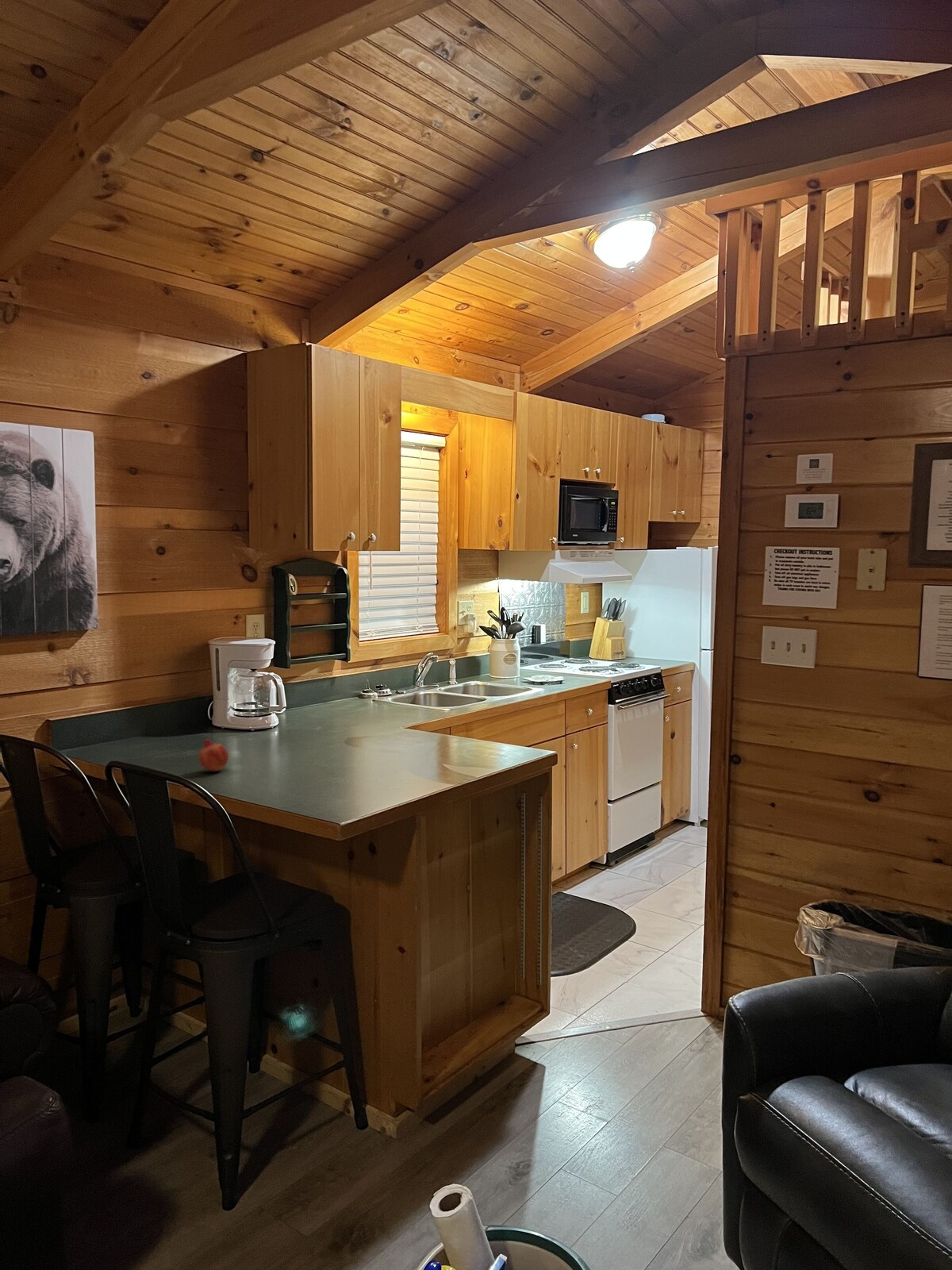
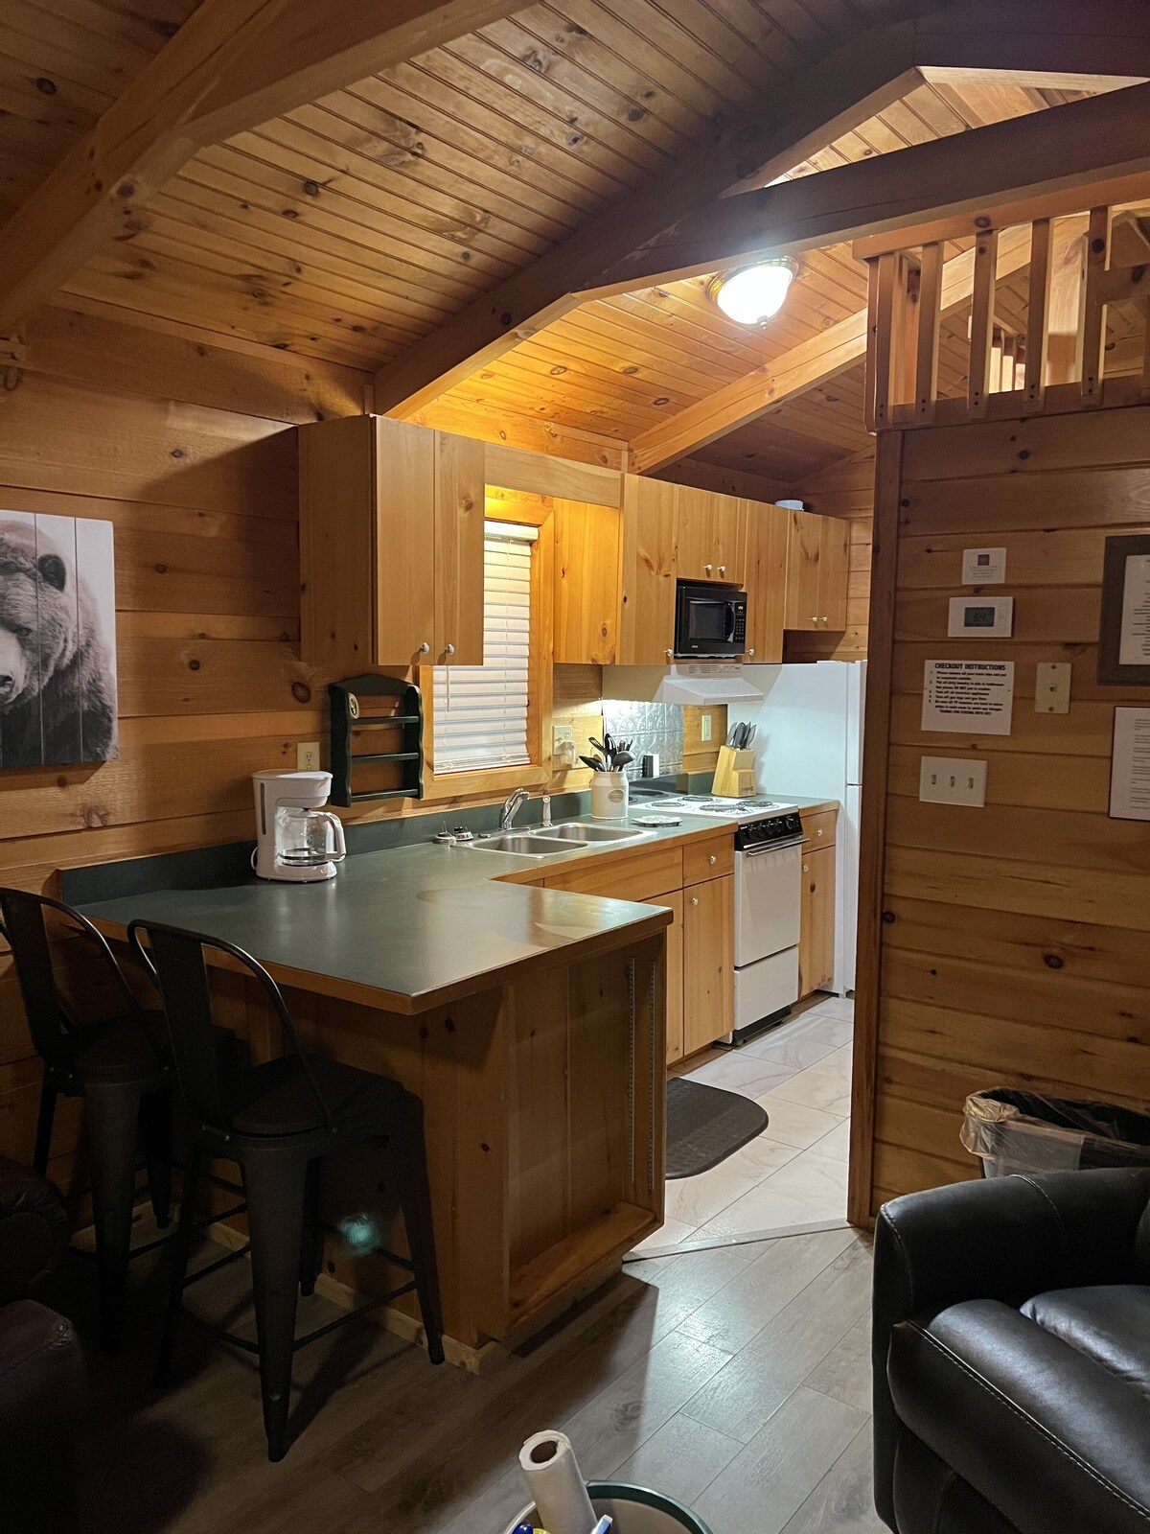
- fruit (213, 755)
